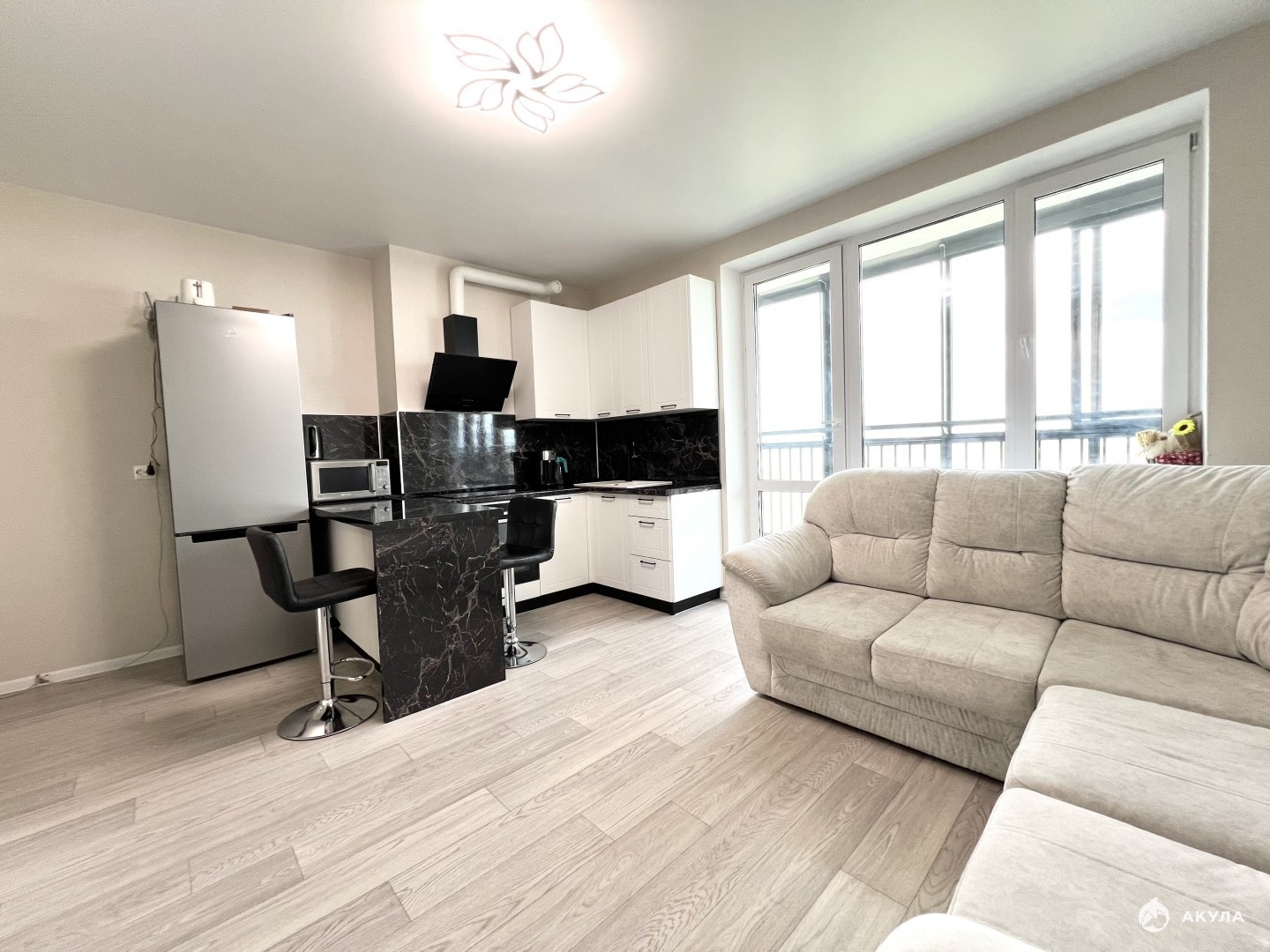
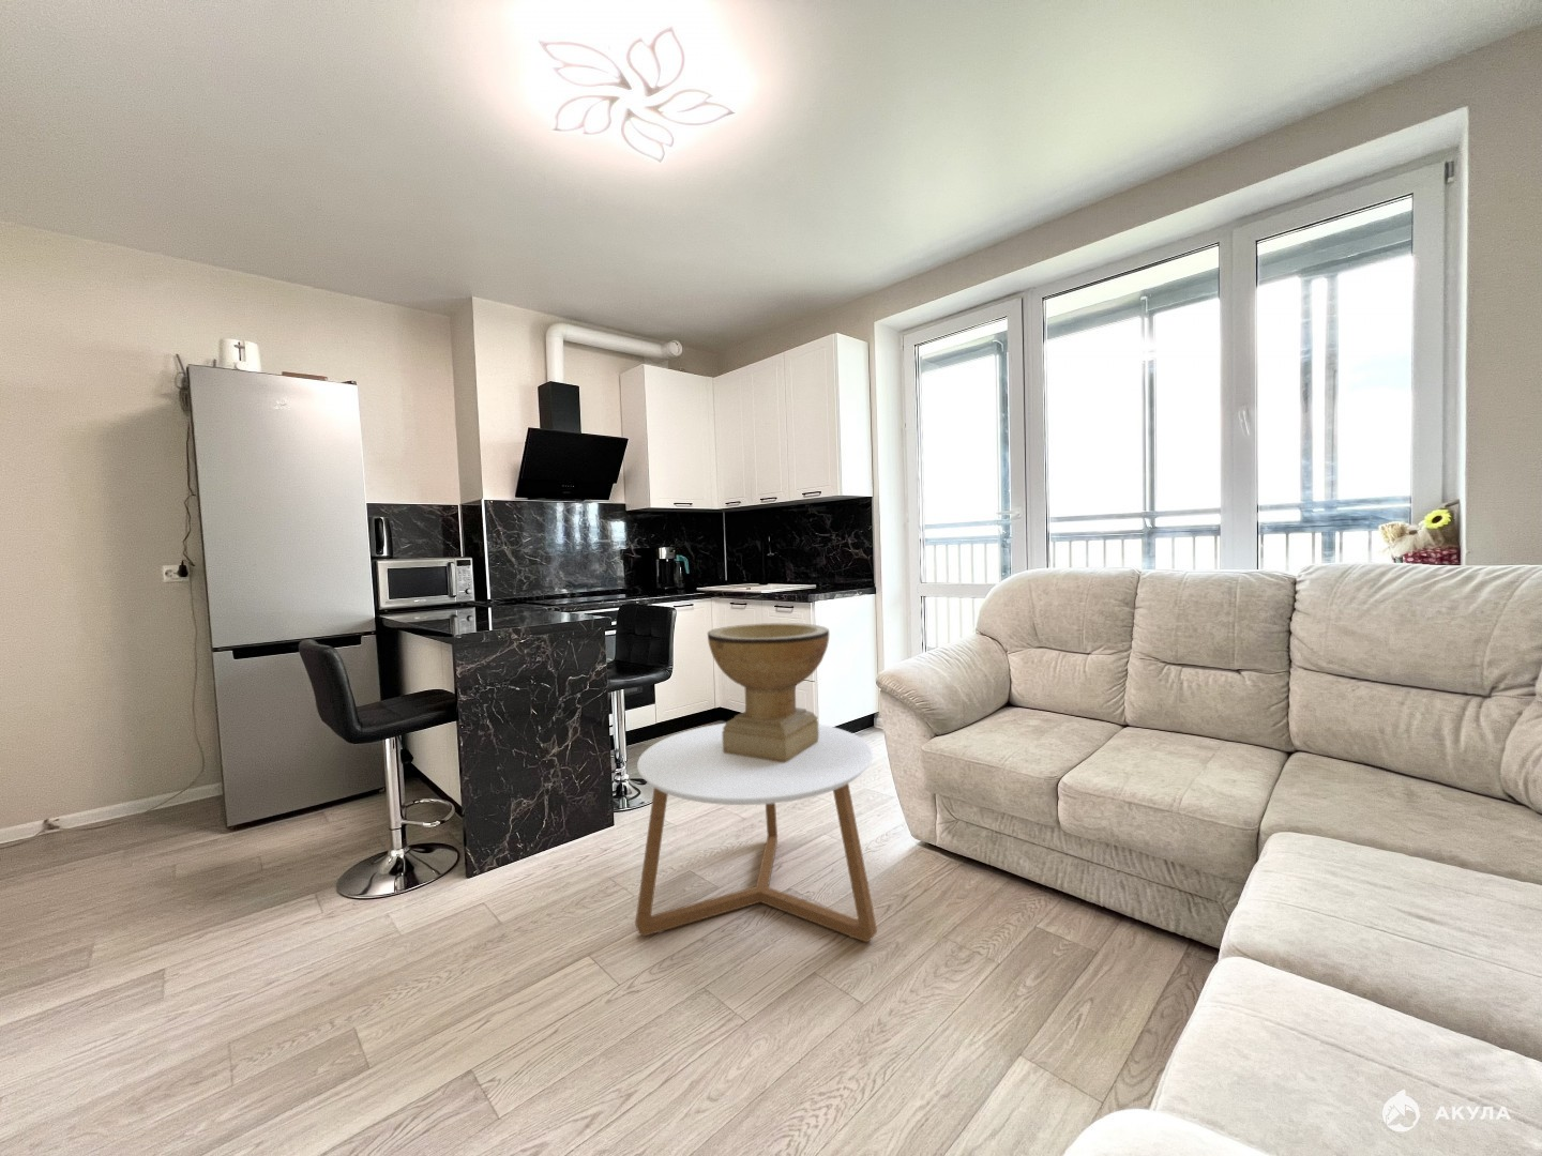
+ decorative bowl (770, 687)
+ coffee table (766, 824)
